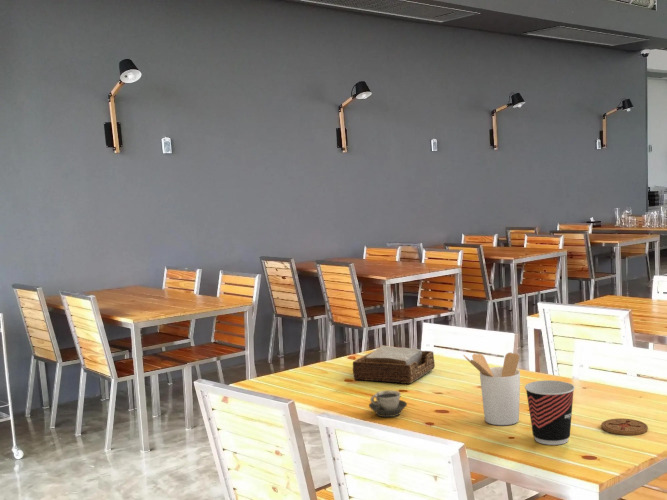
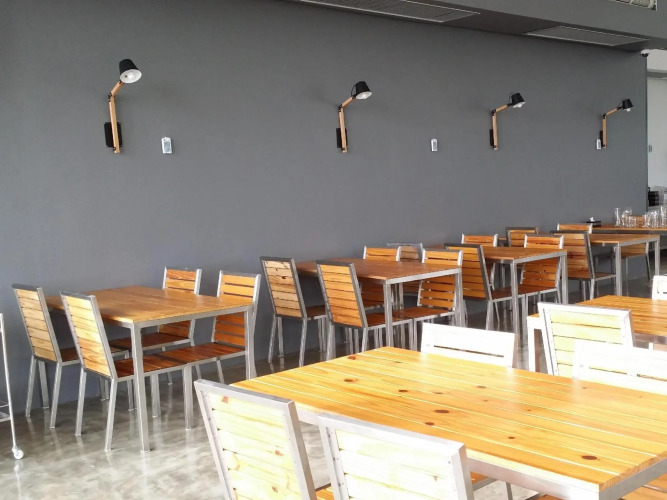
- coaster (624, 426)
- cup (387, 403)
- napkin holder (393, 362)
- utensil holder (491, 386)
- cup (550, 413)
